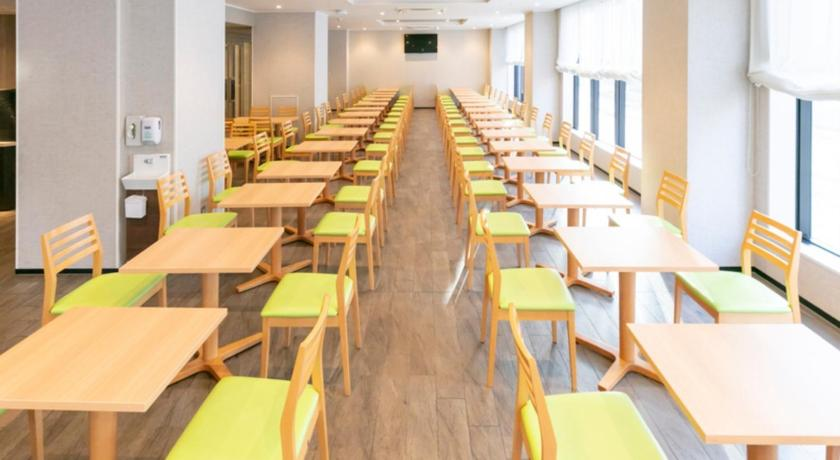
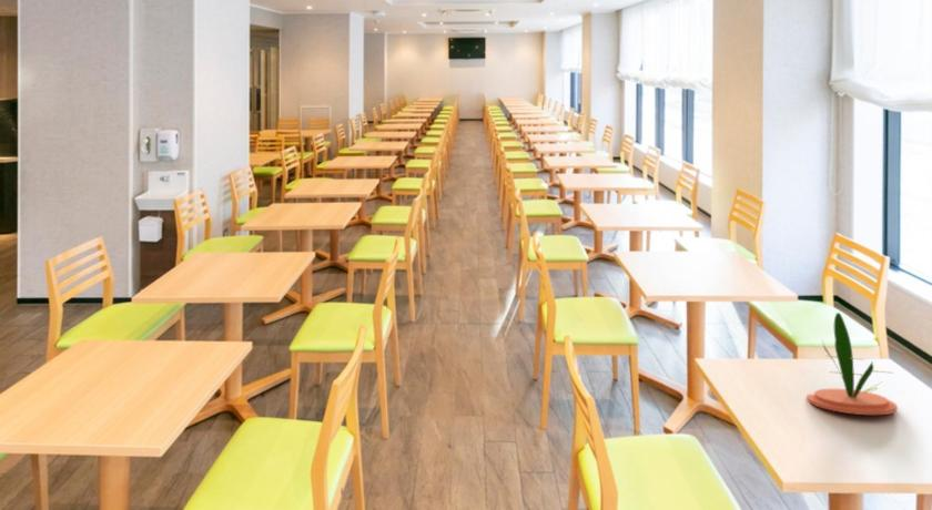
+ plant (851, 360)
